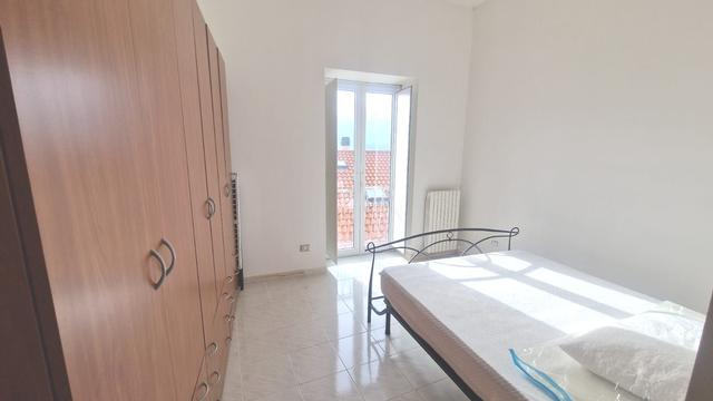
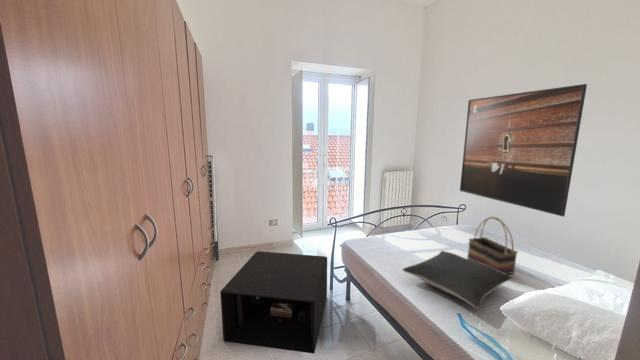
+ woven basket (492, 241)
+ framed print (509, 149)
+ pillow (456, 274)
+ nightstand (281, 294)
